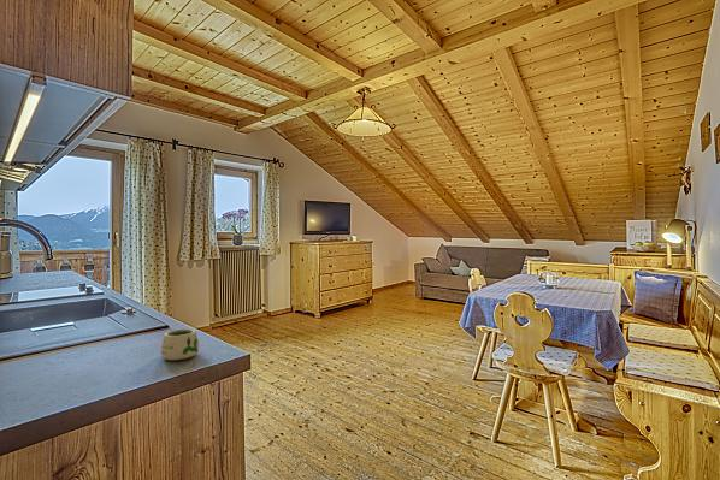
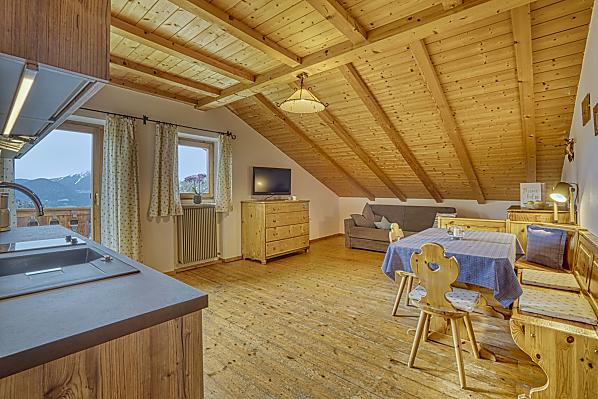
- mug (179, 342)
